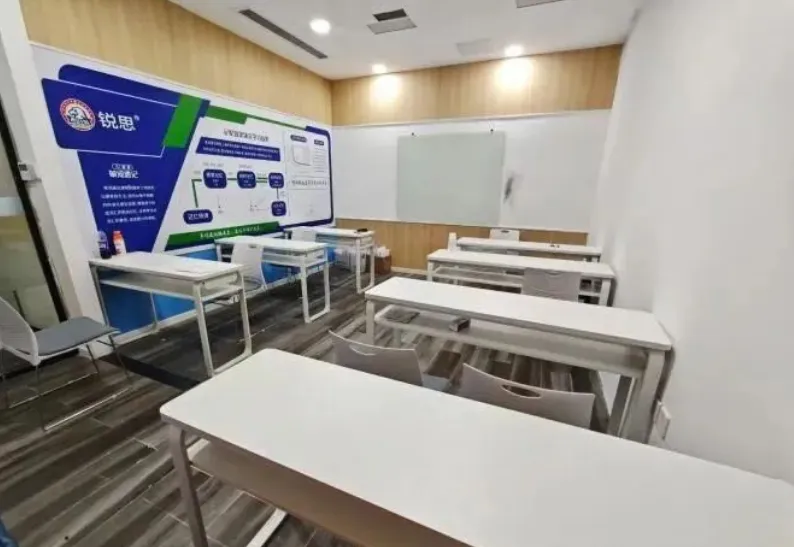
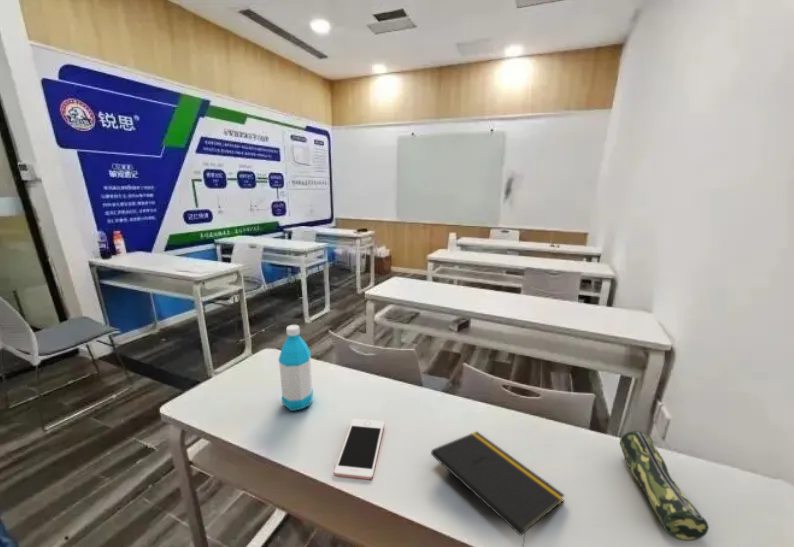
+ water bottle (295, 366)
+ pencil case (658, 482)
+ notepad (494, 473)
+ cell phone (361, 446)
